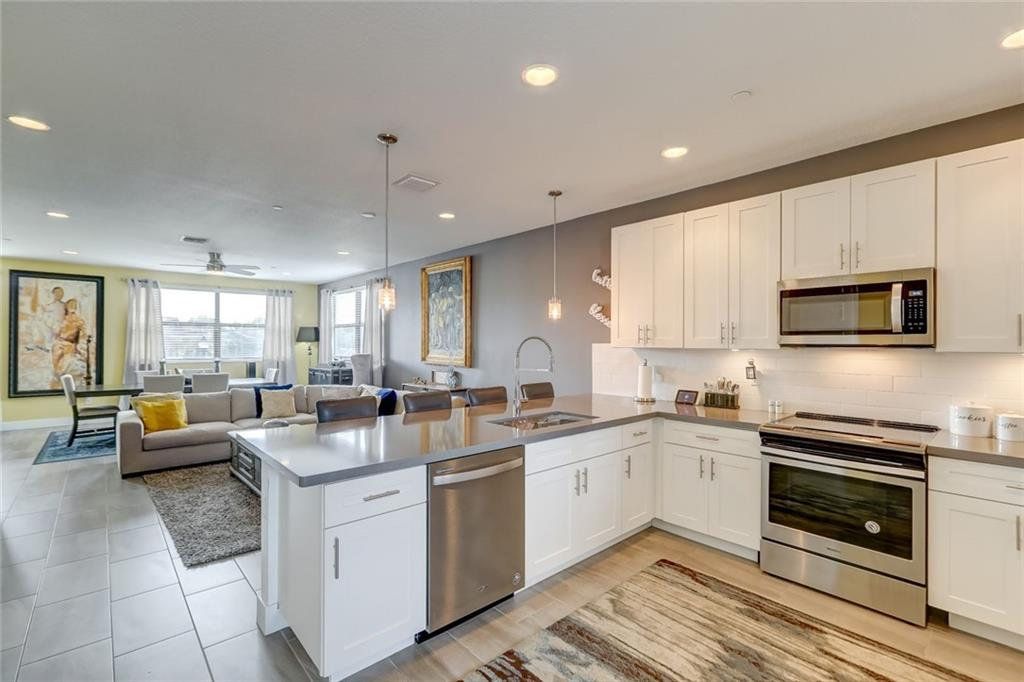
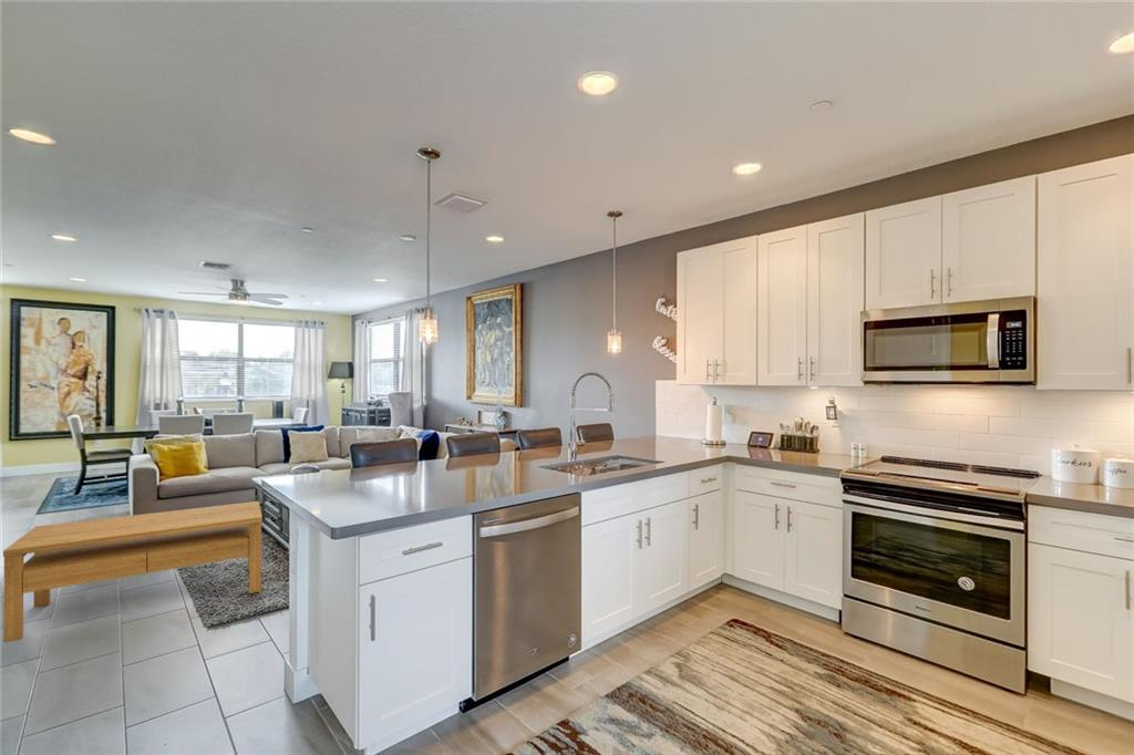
+ coffee table (152, 559)
